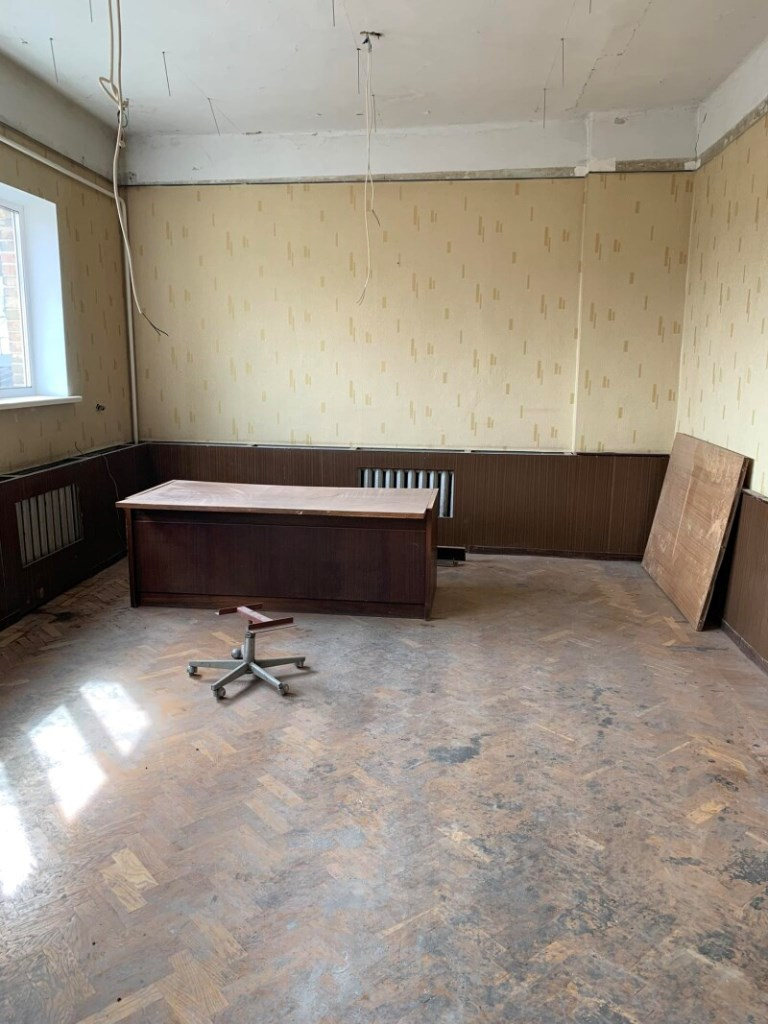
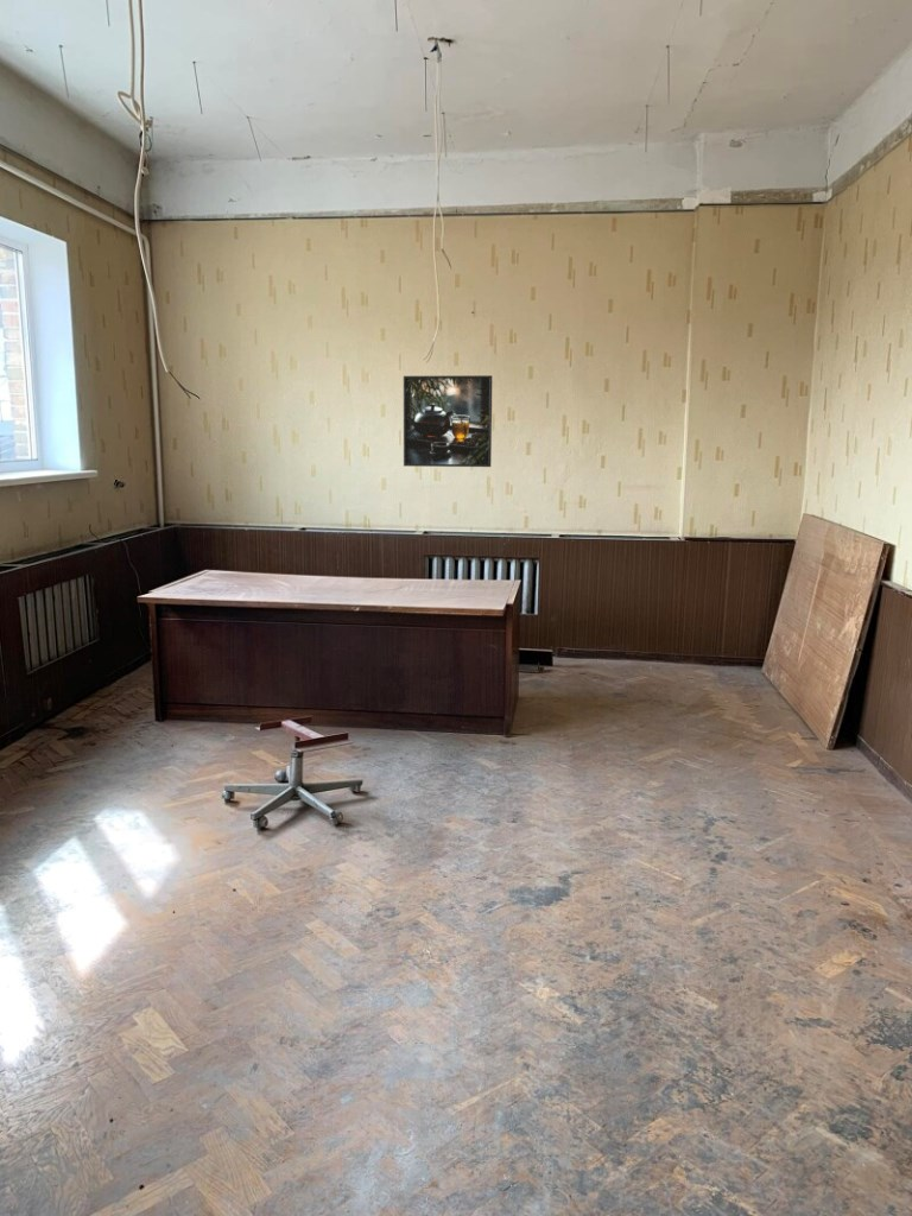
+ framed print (446, 422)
